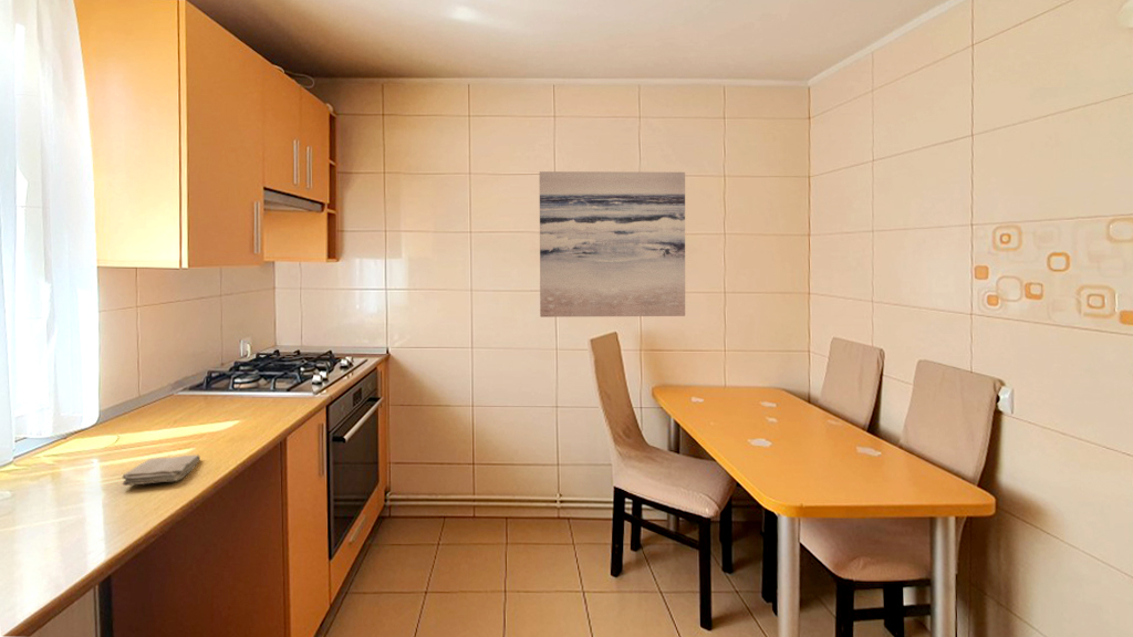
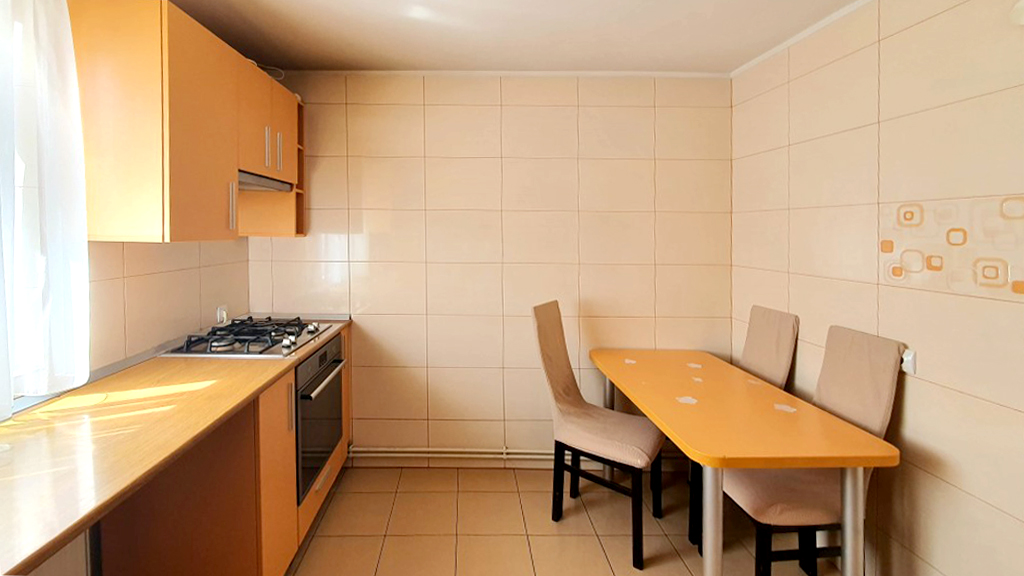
- wall art (612, 244)
- washcloth (163, 468)
